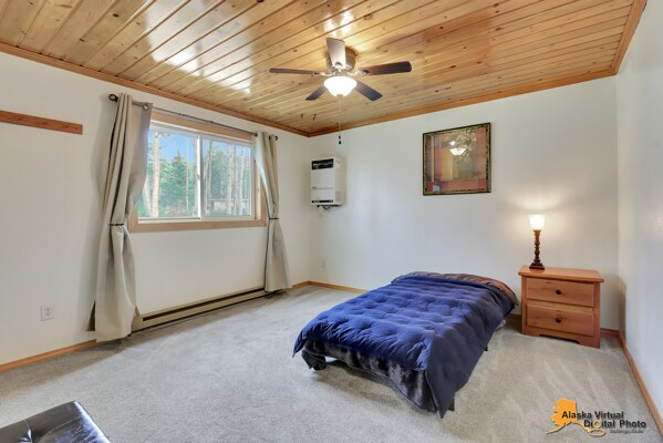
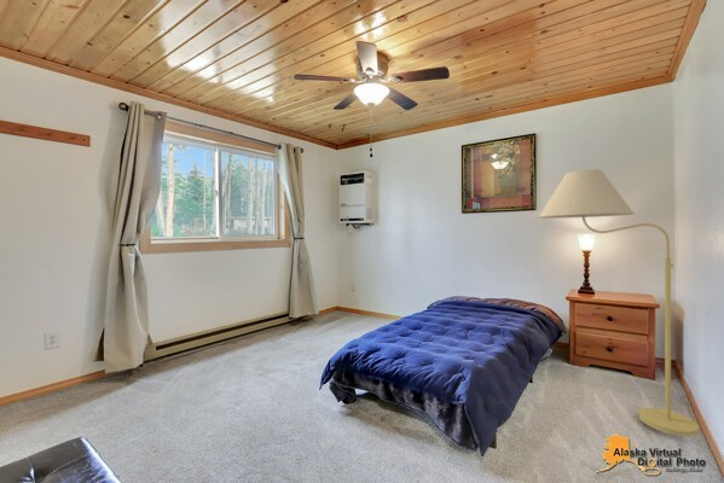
+ floor lamp (665, 292)
